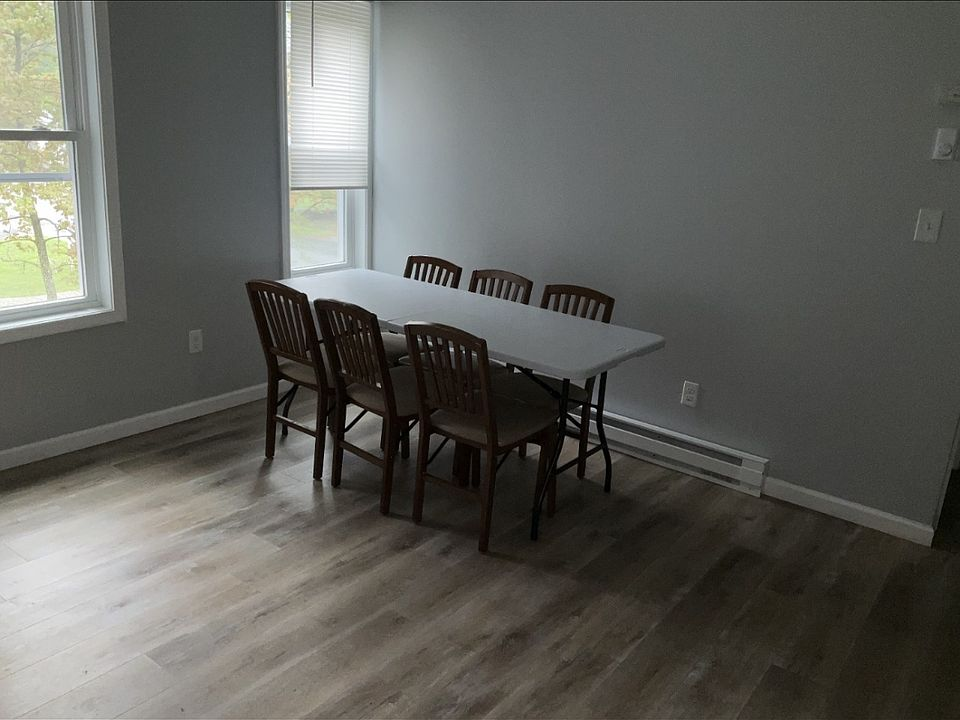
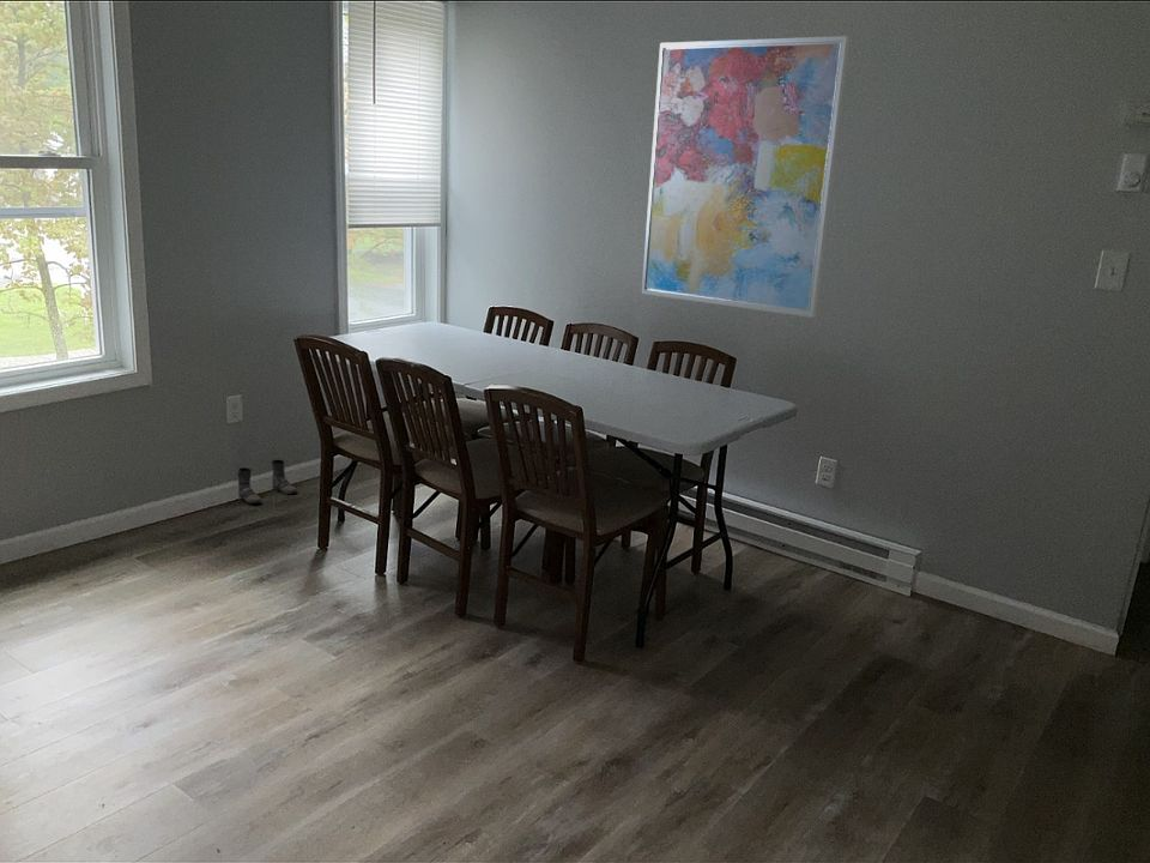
+ boots (272, 481)
+ wall art (736, 176)
